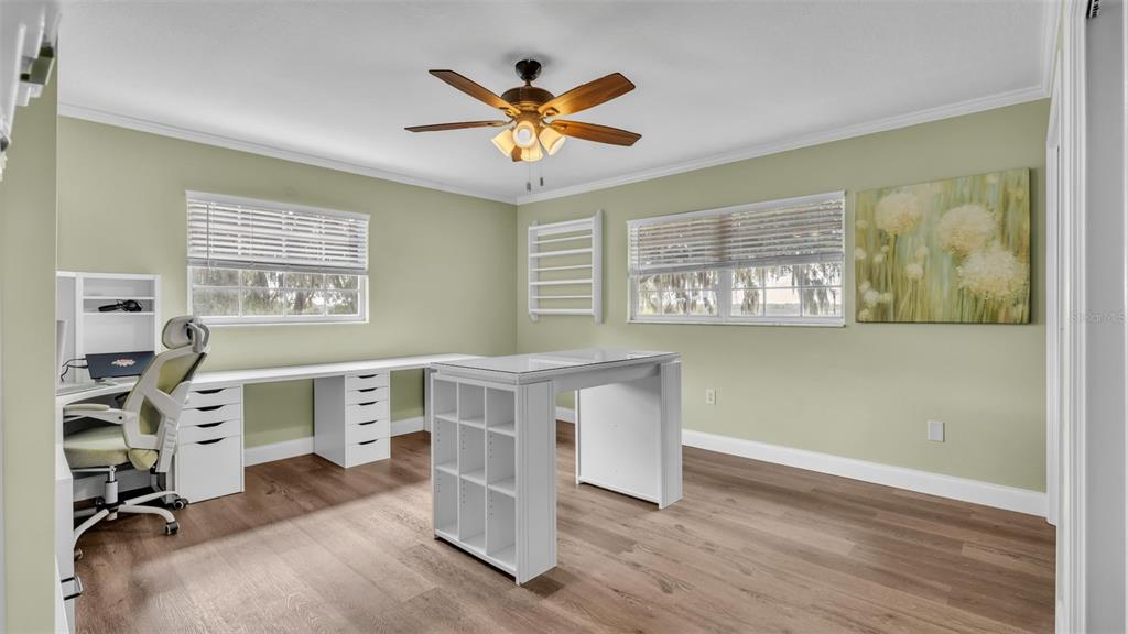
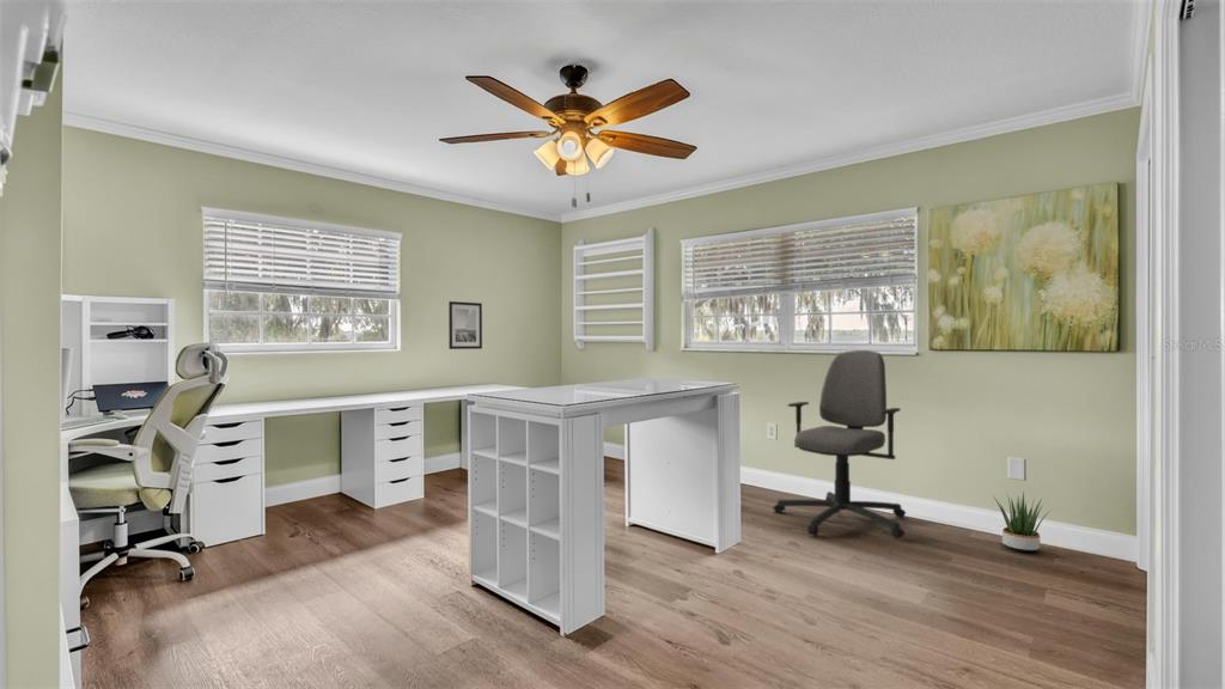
+ wall art (465, 325)
+ office chair (840, 435)
+ potted plant (1020, 520)
